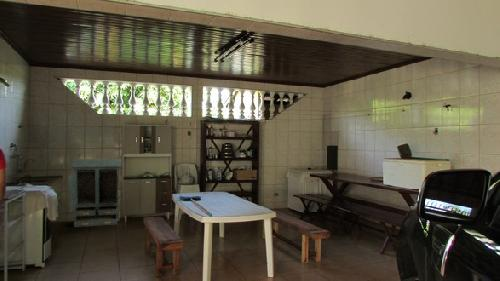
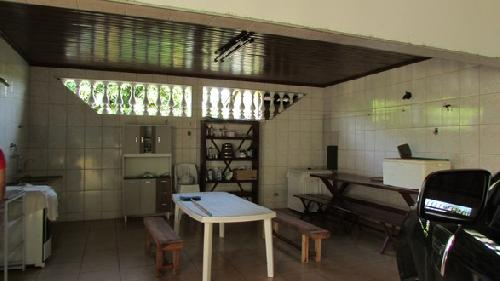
- storage cabinet (96, 191)
